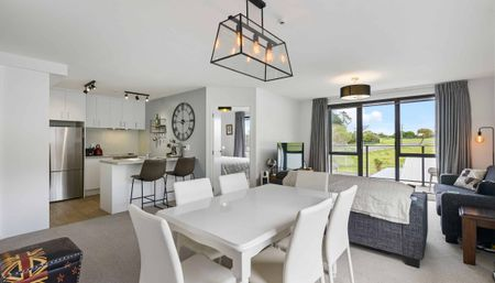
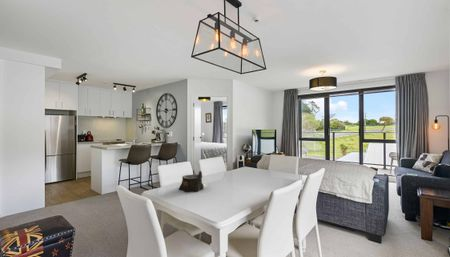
+ candle holder (191, 179)
